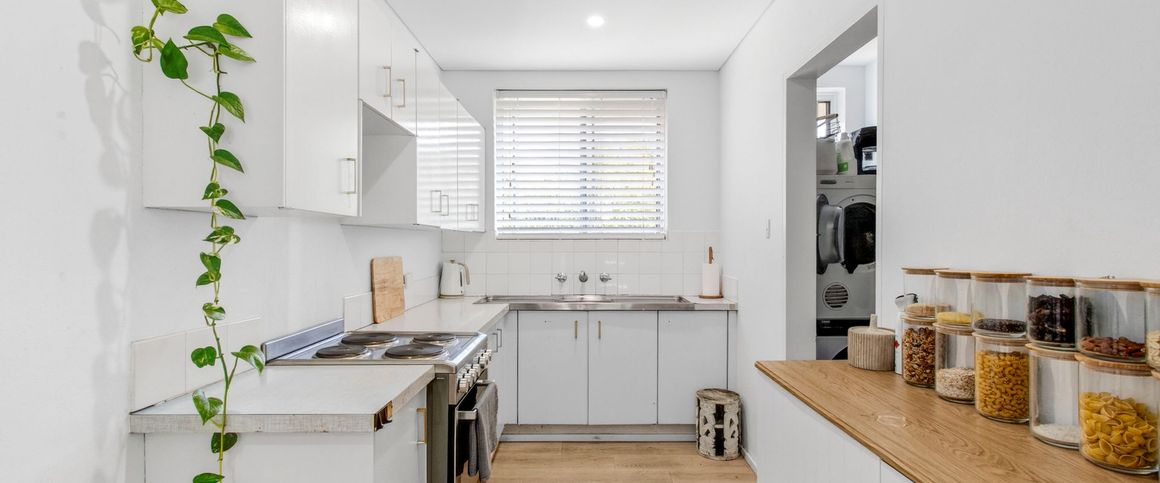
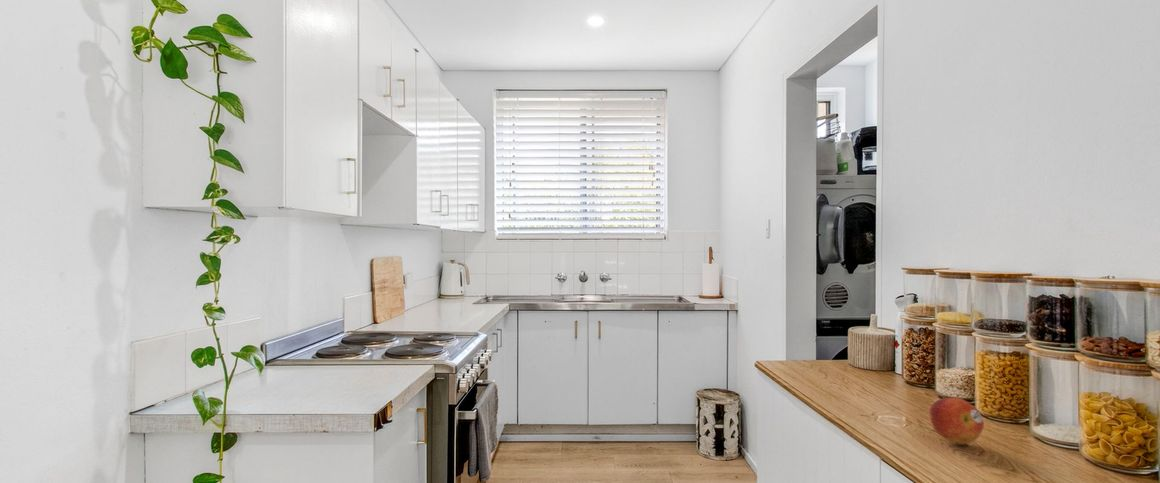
+ fruit (957, 421)
